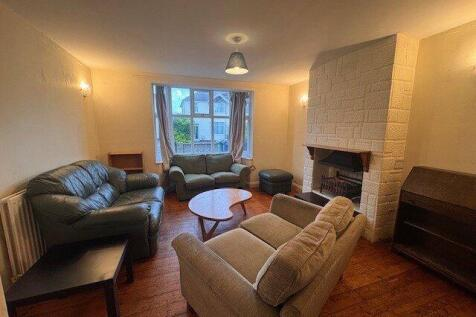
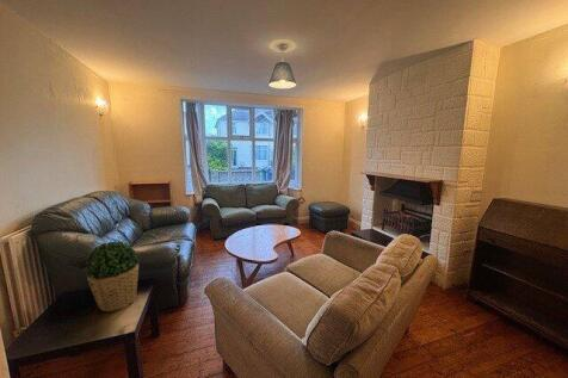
+ potted plant (113, 272)
